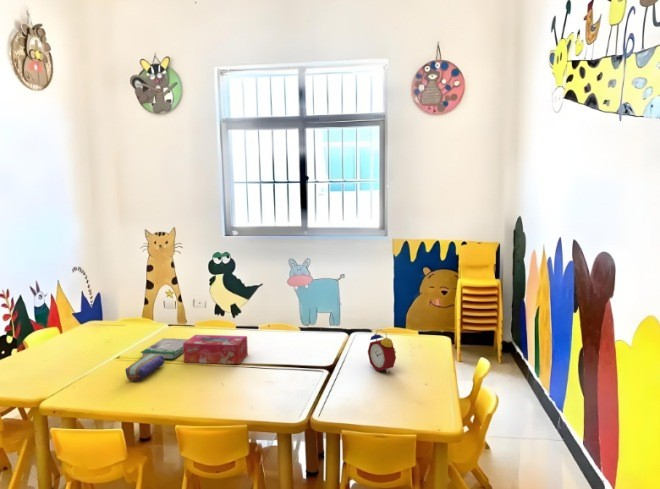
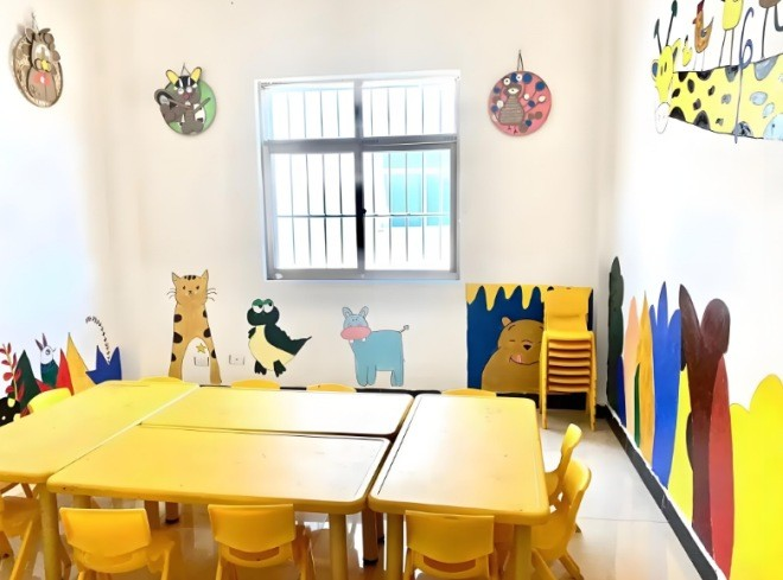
- pencil case (146, 366)
- book (168, 348)
- tissue box (216, 348)
- alarm clock (383, 349)
